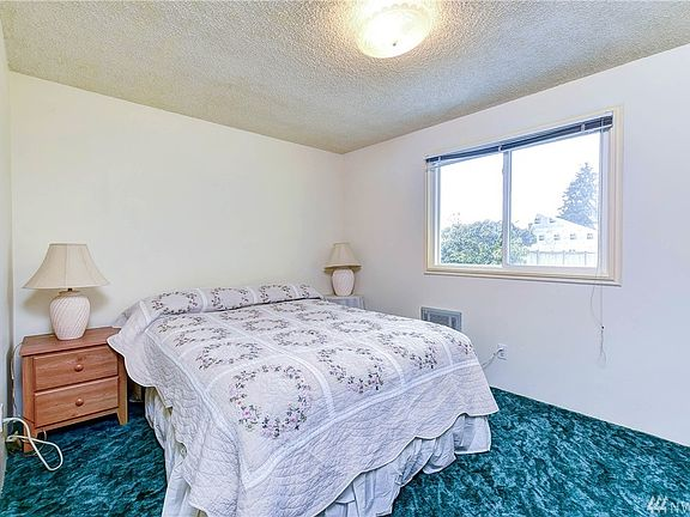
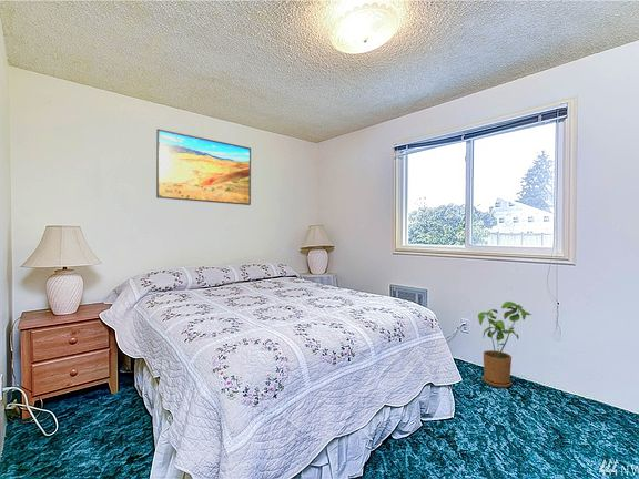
+ house plant (497, 342)
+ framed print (207, 170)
